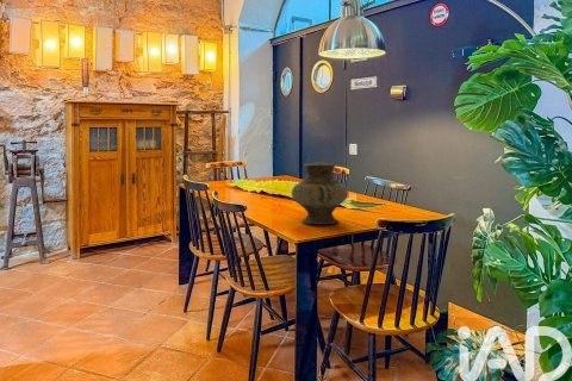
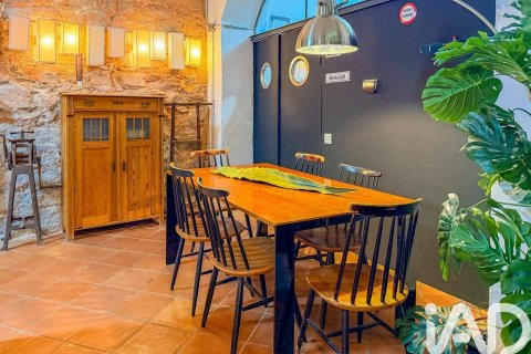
- vase (319, 192)
